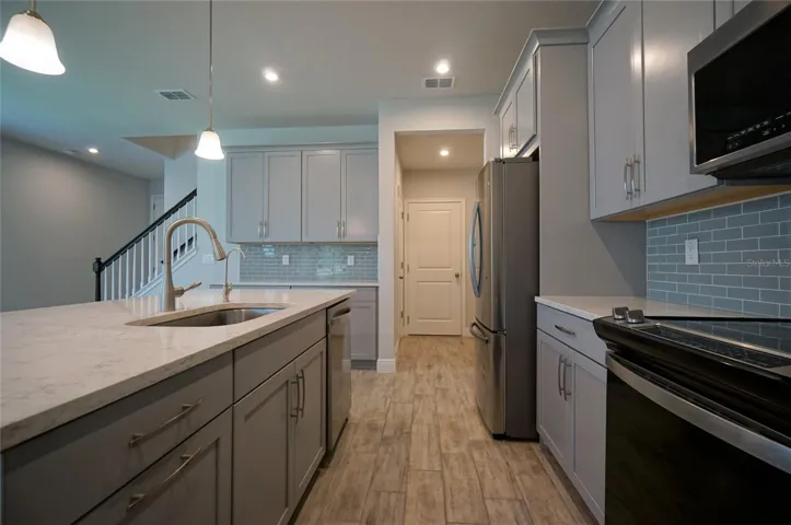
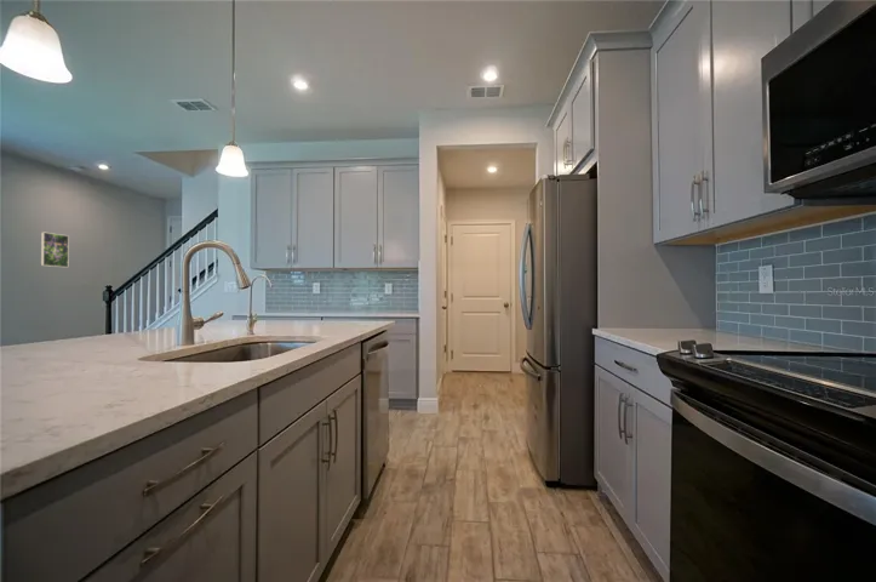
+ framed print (55, 250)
